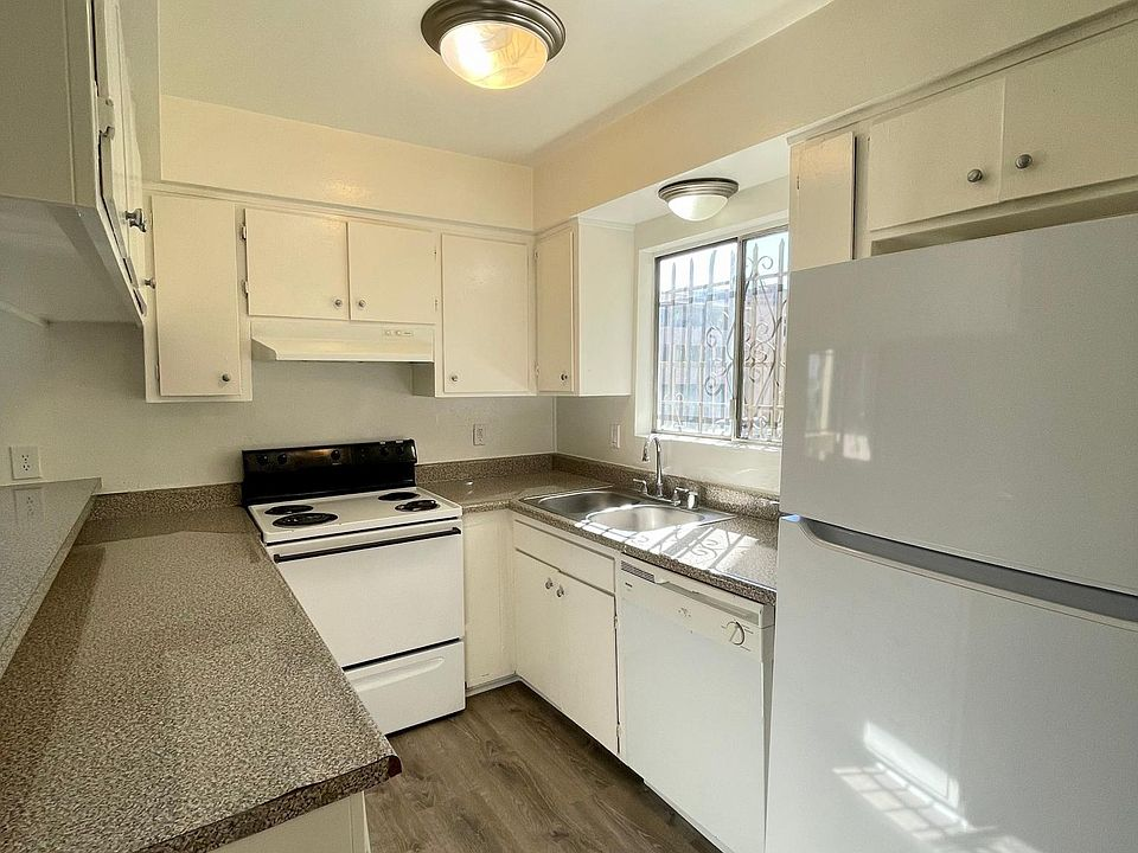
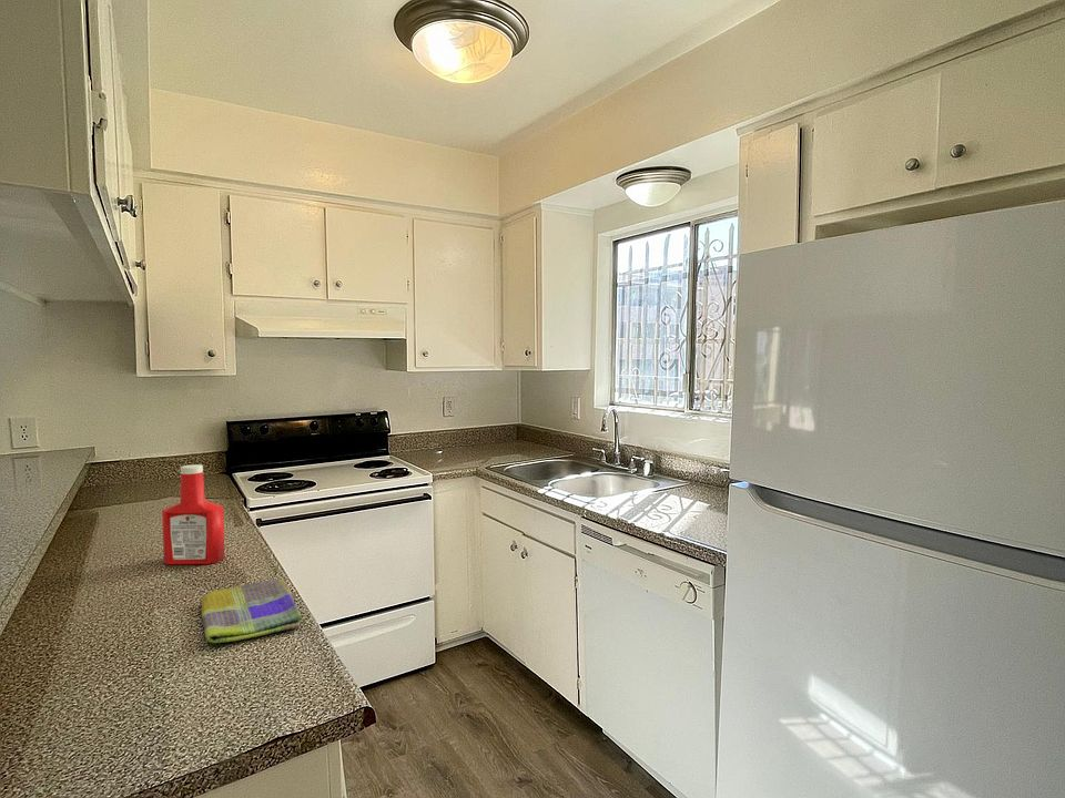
+ dish towel (250, 607)
+ soap bottle (193, 513)
